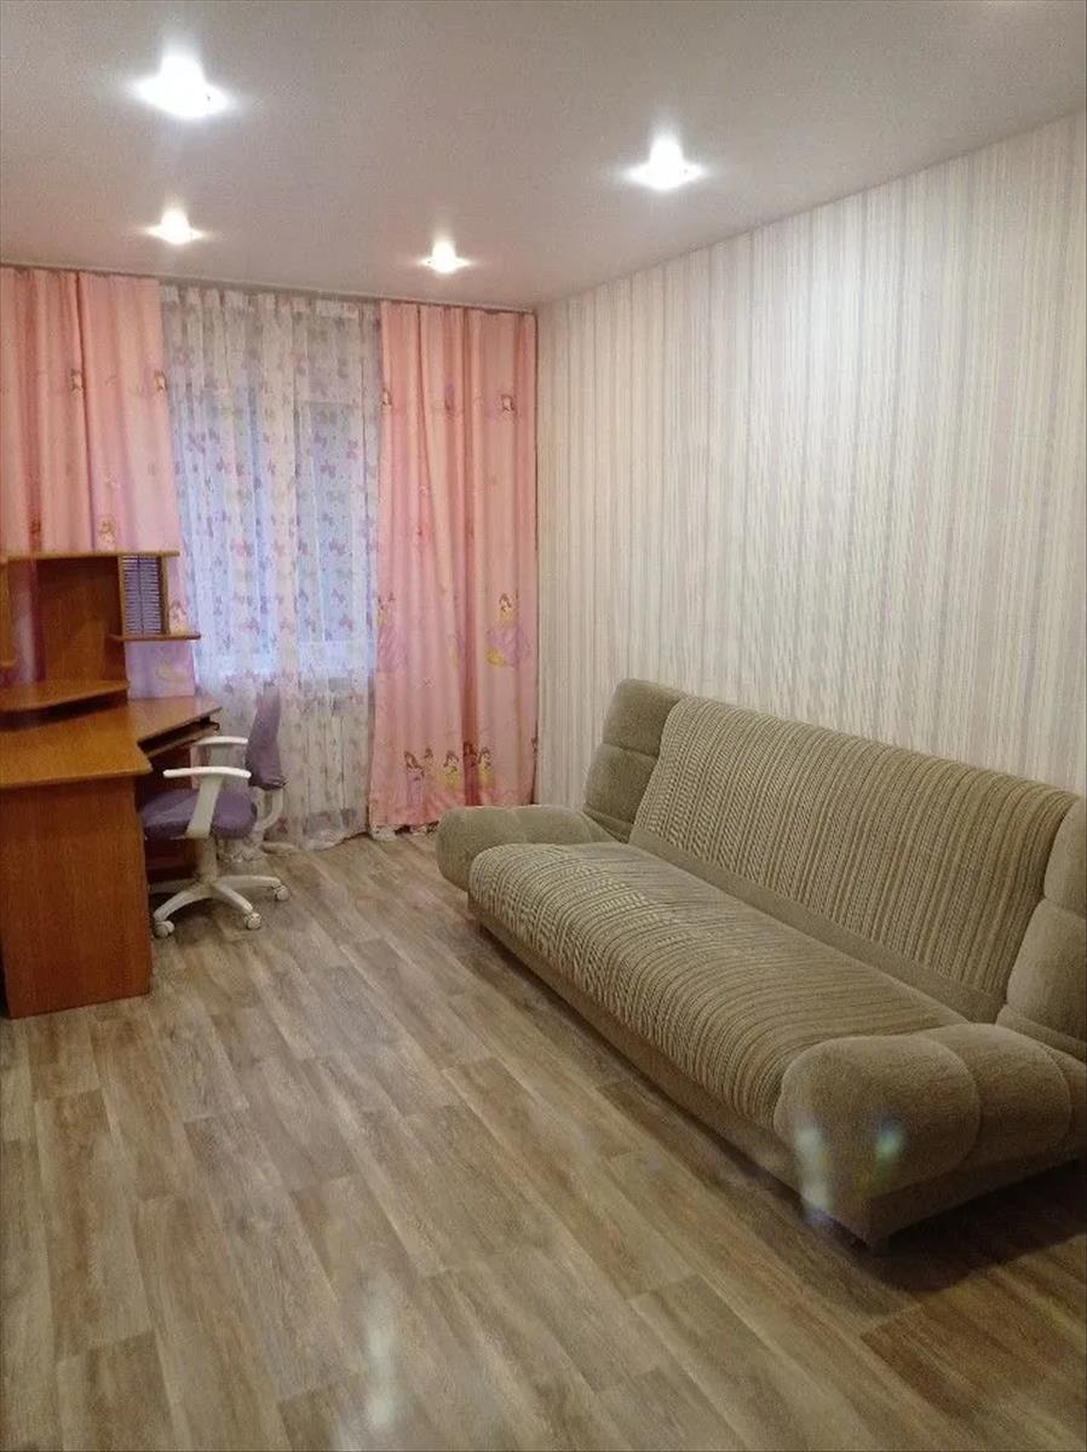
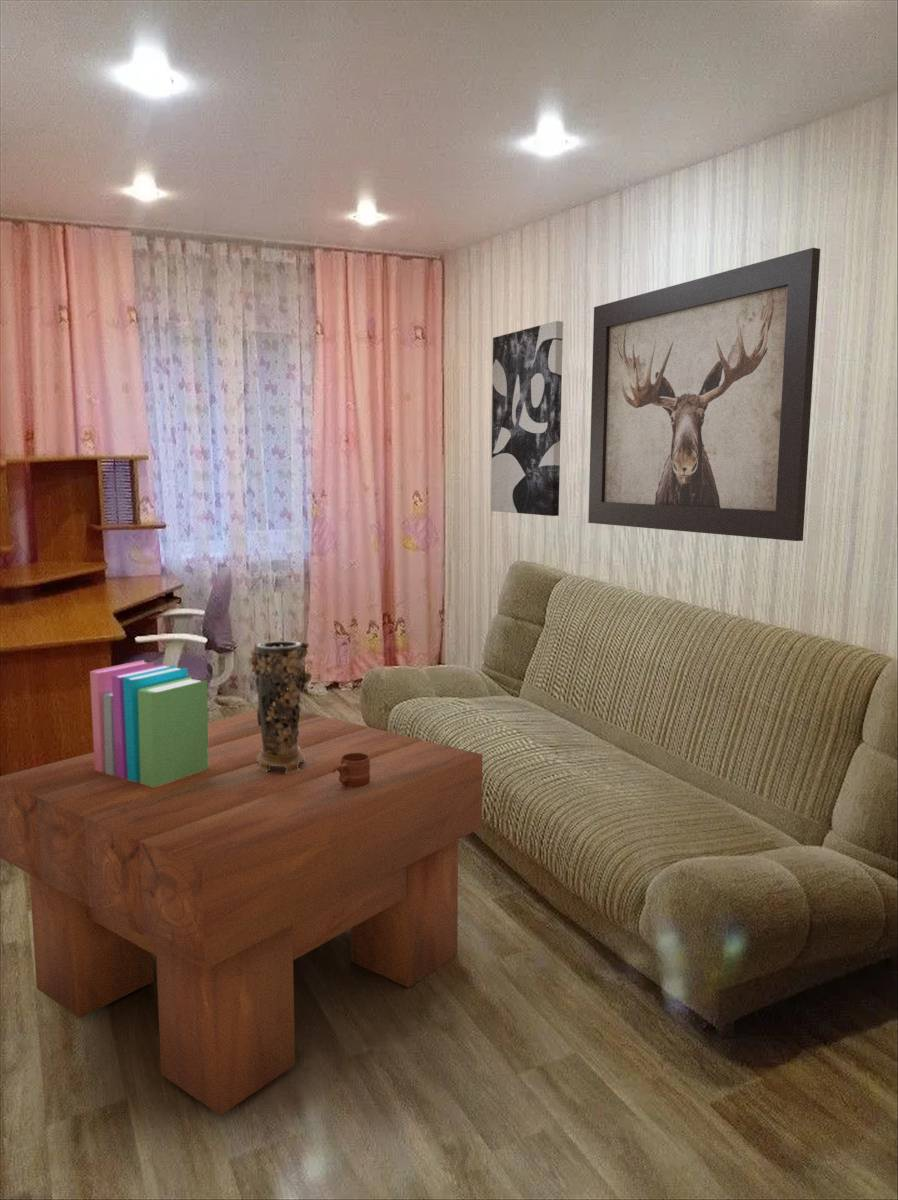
+ decorative vase (282, 703)
+ wall art (524, 422)
+ wall art (684, 408)
+ coffee table (251, 870)
+ books (150, 719)
+ mug (348, 770)
